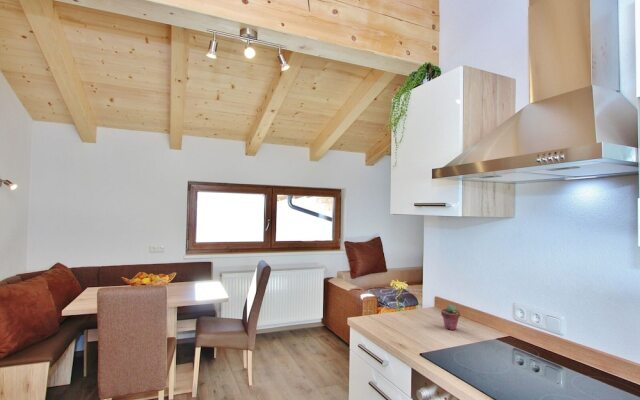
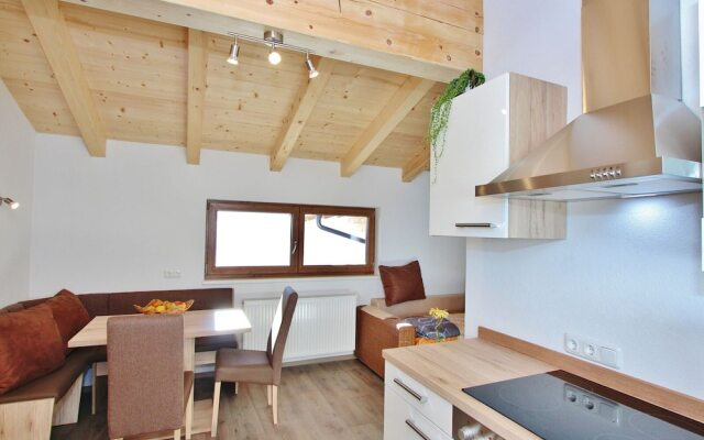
- potted succulent (450, 316)
